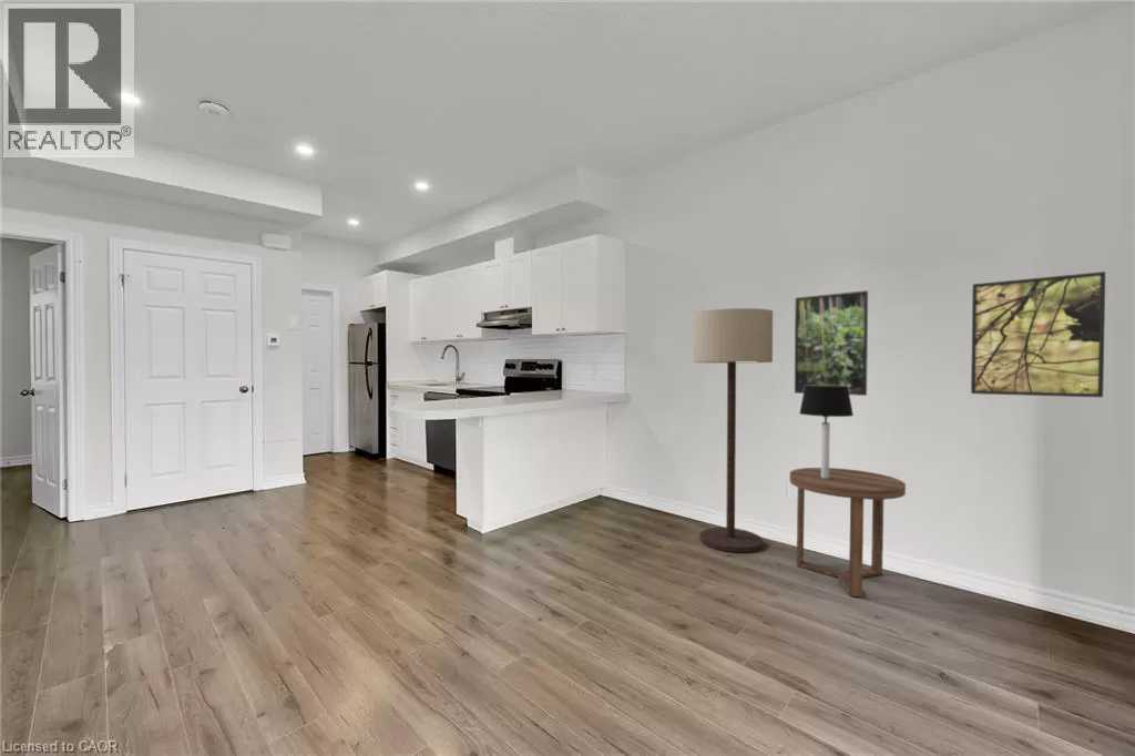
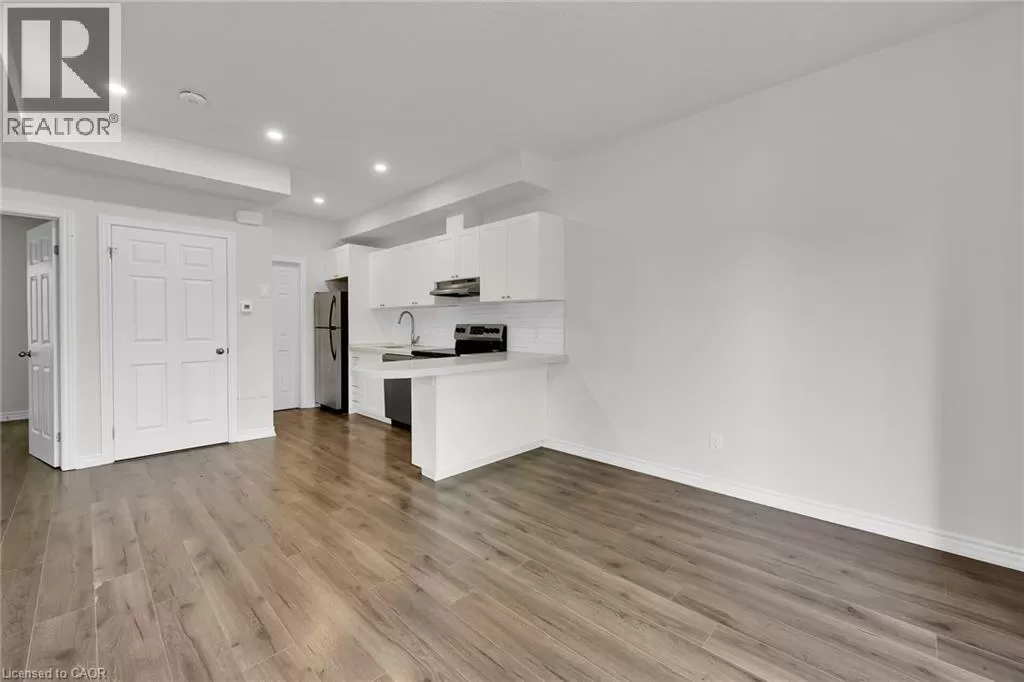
- table lamp (825, 431)
- floor lamp (730, 427)
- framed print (1033, 337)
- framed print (829, 344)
- side table (850, 527)
